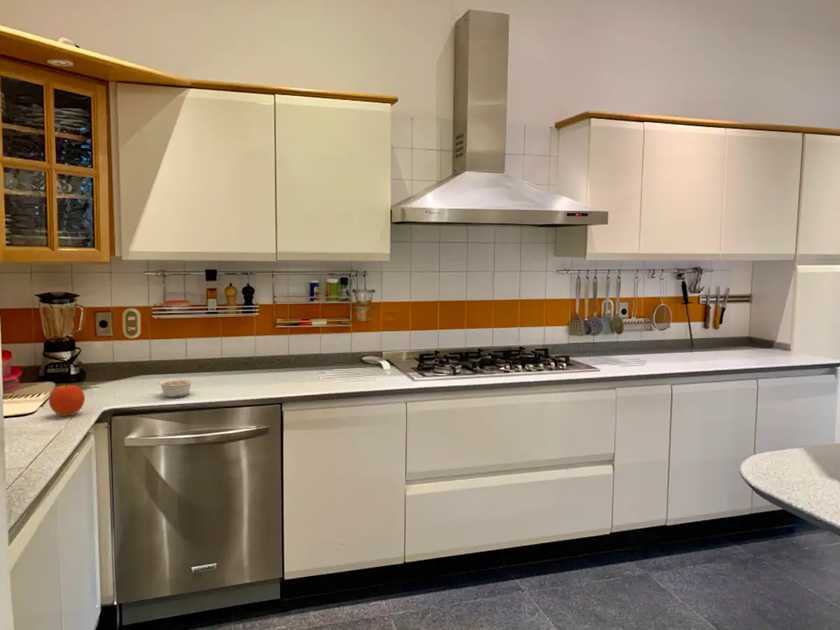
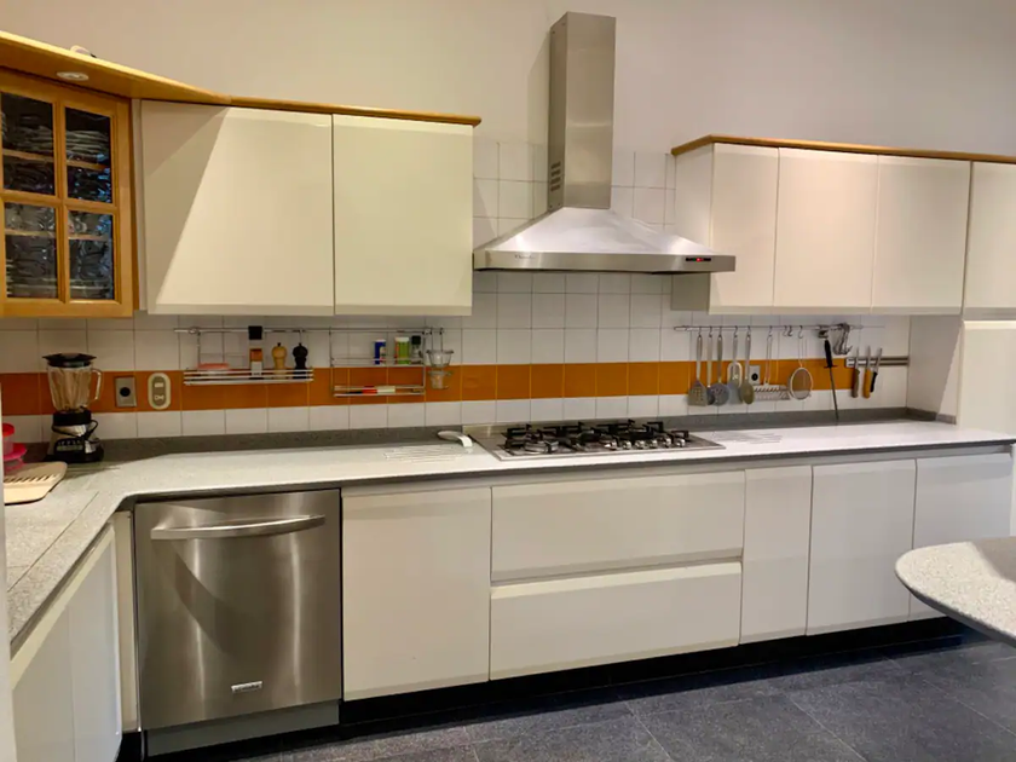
- fruit (67, 399)
- legume (176, 387)
